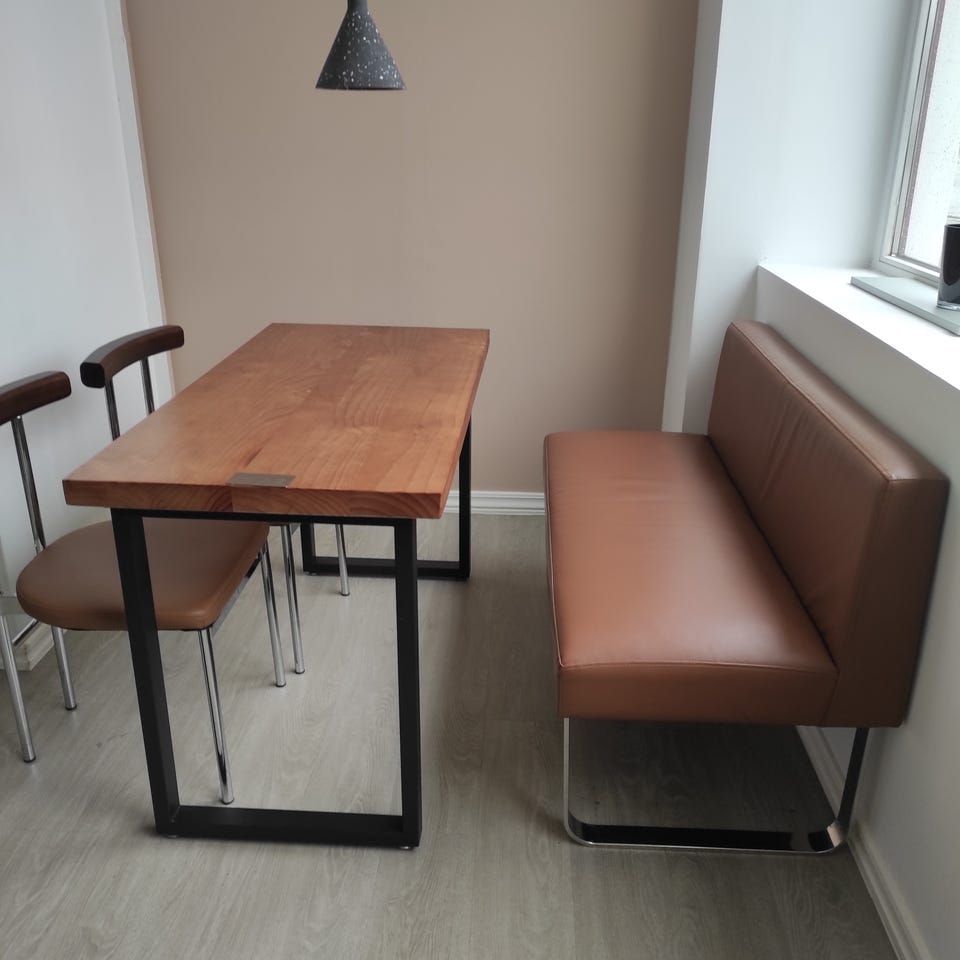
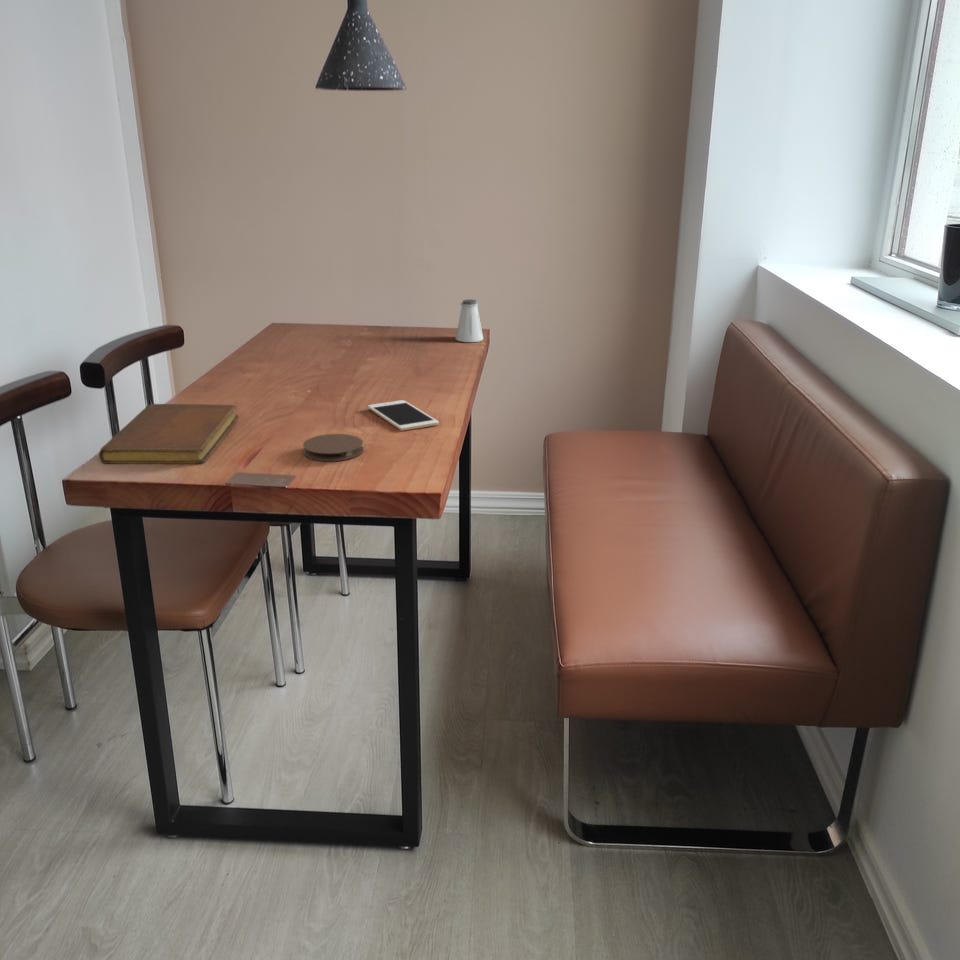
+ coaster (333, 447)
+ cell phone (402, 414)
+ saltshaker (469, 319)
+ notebook (173, 431)
